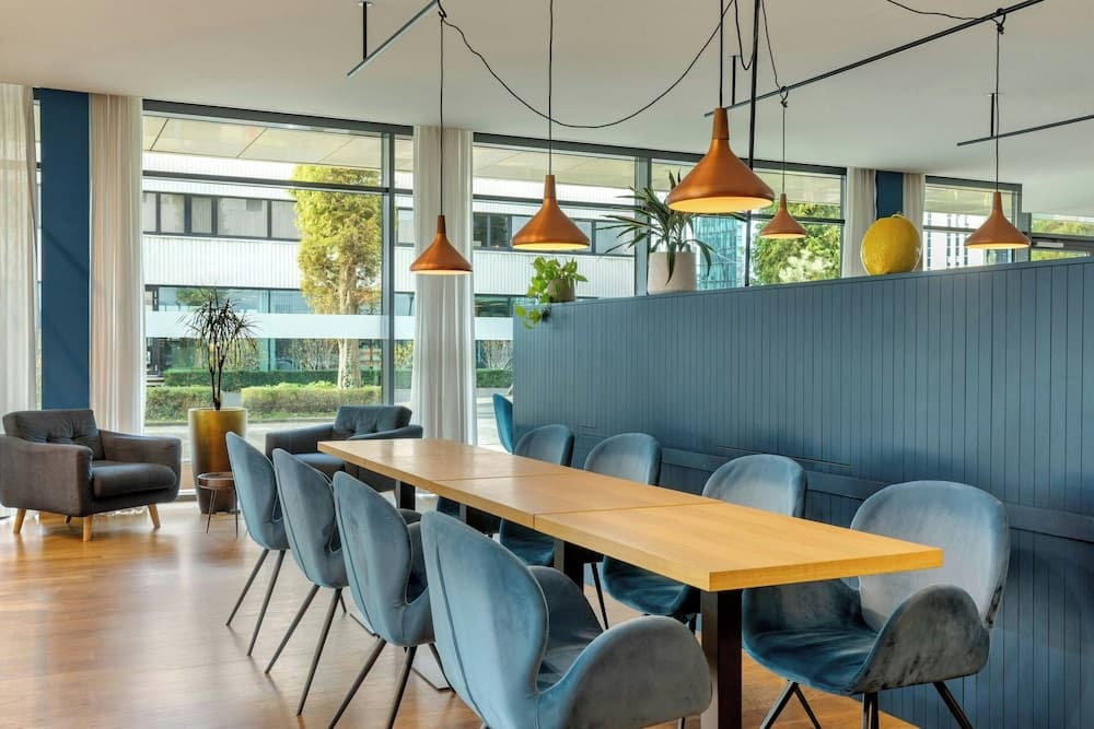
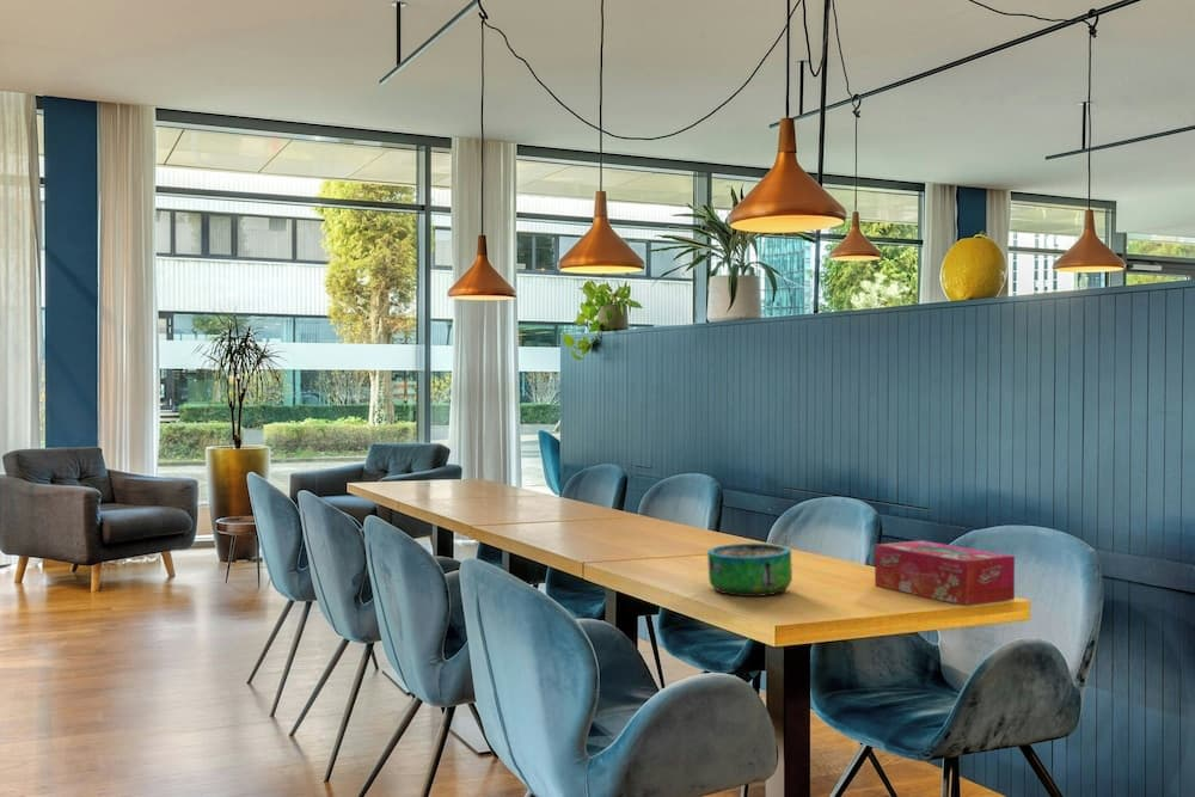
+ decorative bowl (749, 569)
+ tissue box (942, 570)
